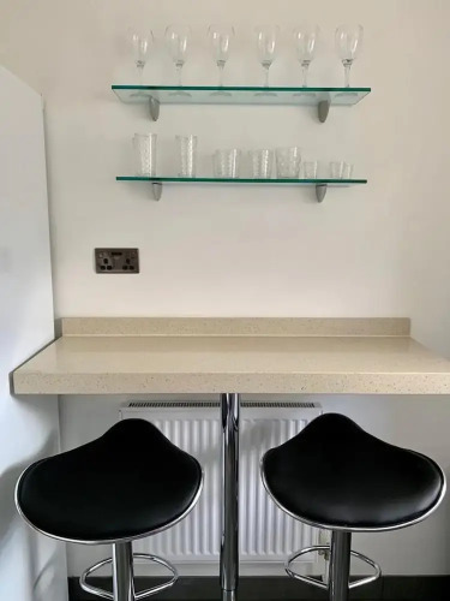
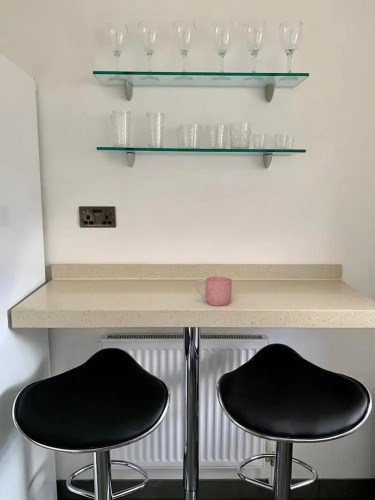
+ mug (213, 291)
